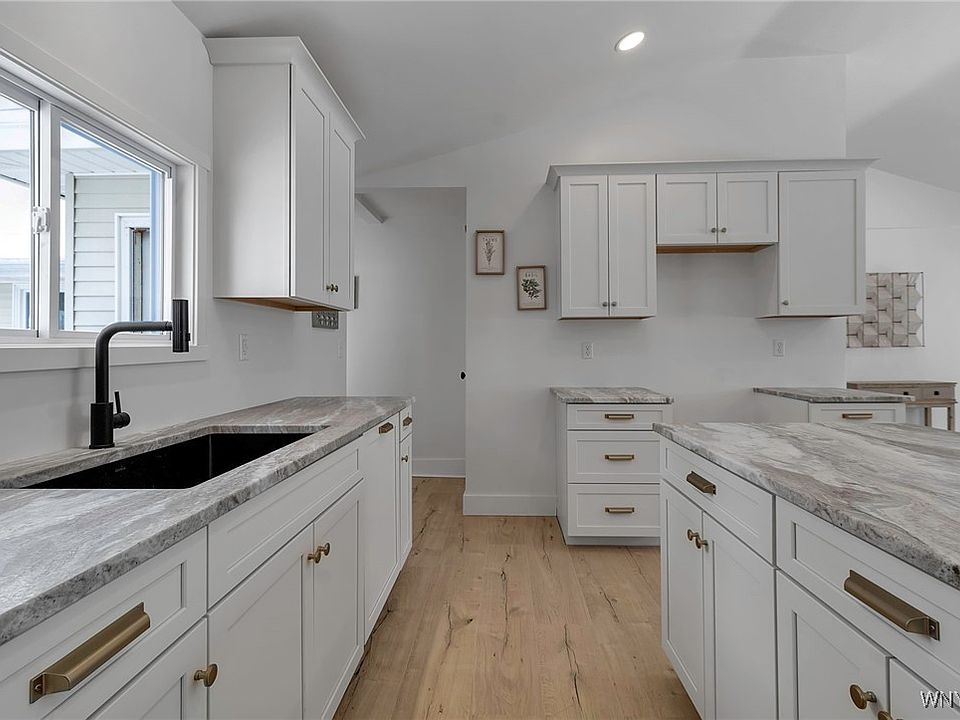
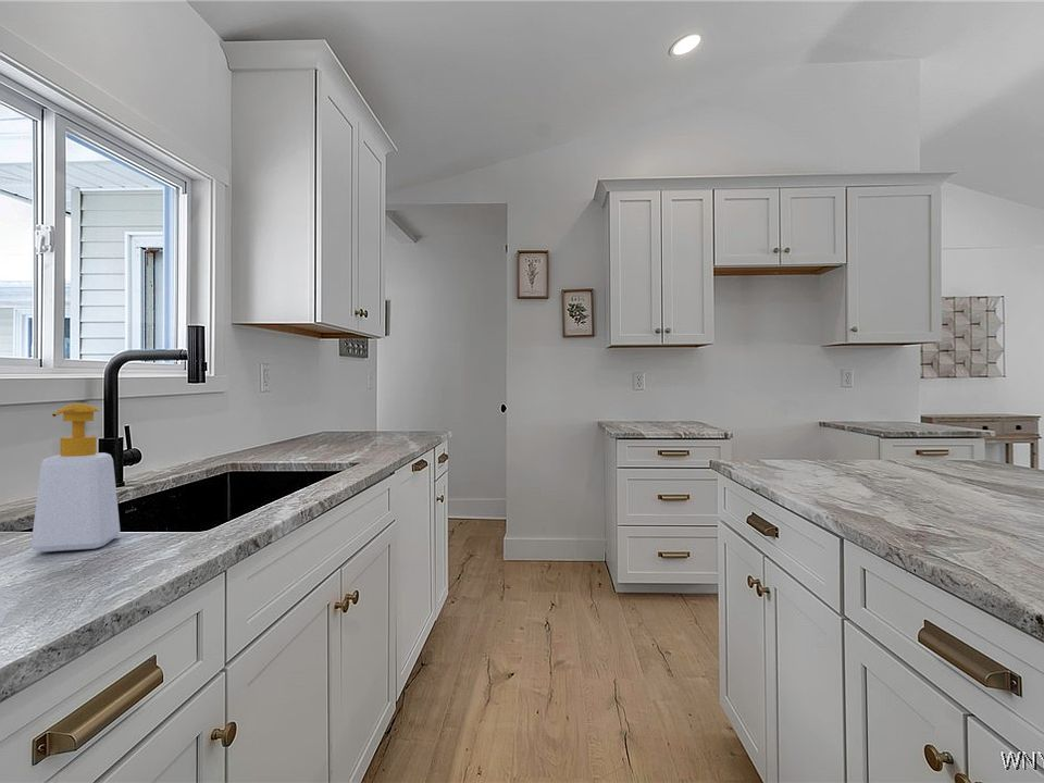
+ soap bottle (72, 475)
